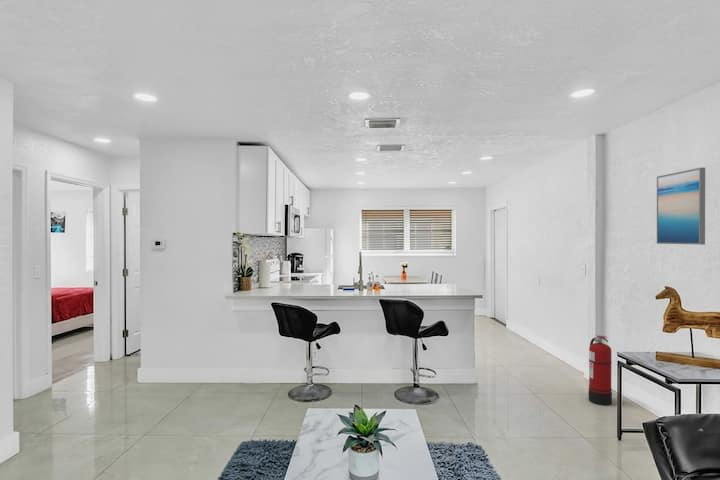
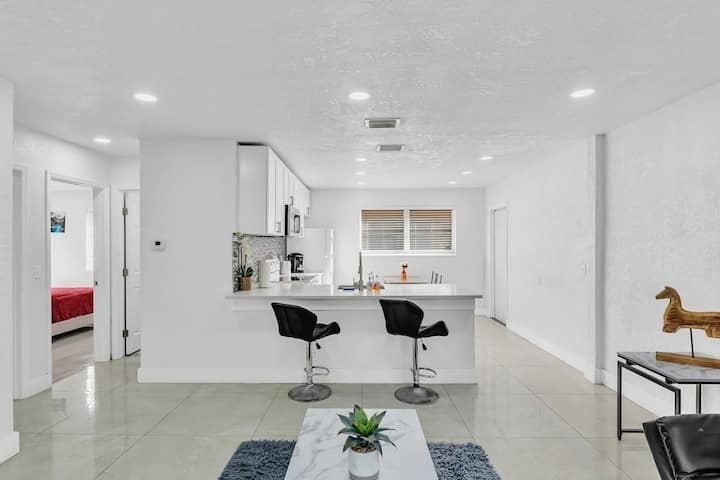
- fire extinguisher (598, 367)
- wall art (679, 208)
